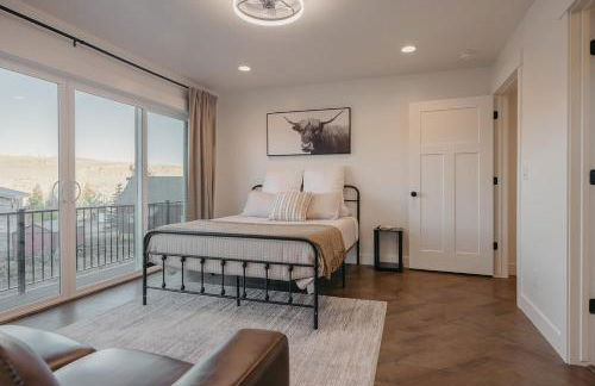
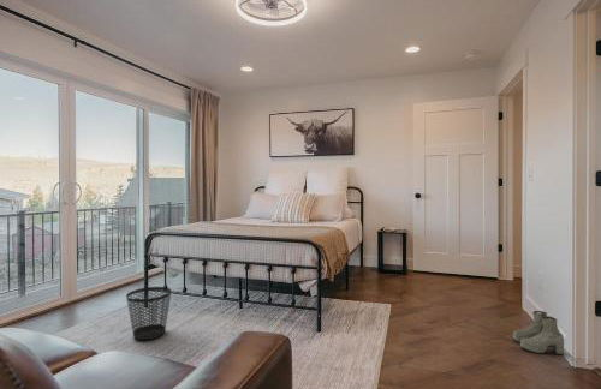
+ wastebasket (149, 313)
+ boots (537, 330)
